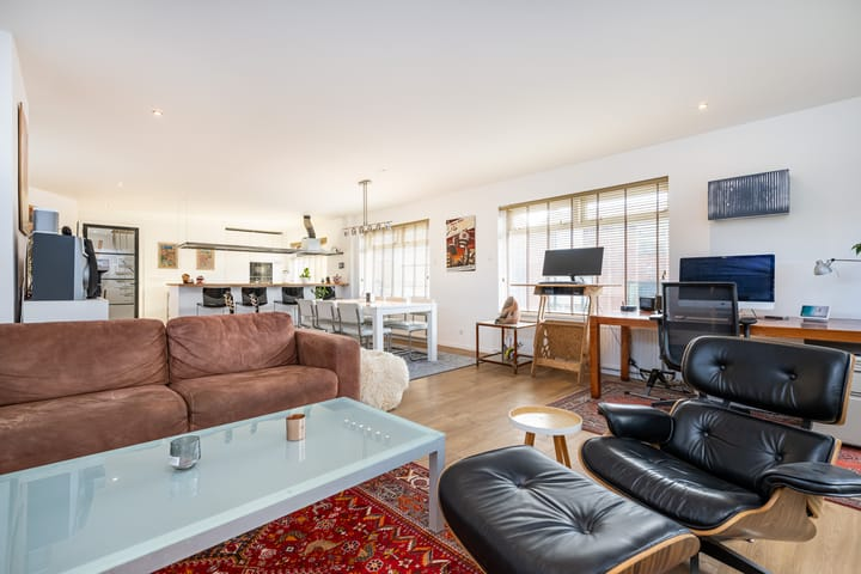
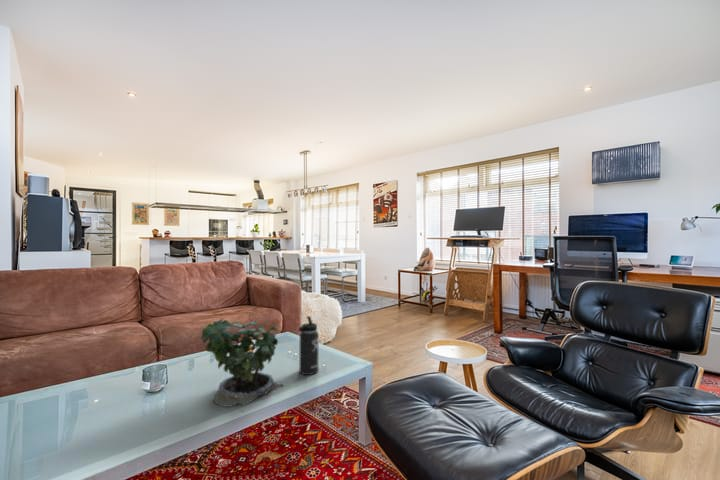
+ thermos bottle (307, 344)
+ potted plant (240, 352)
